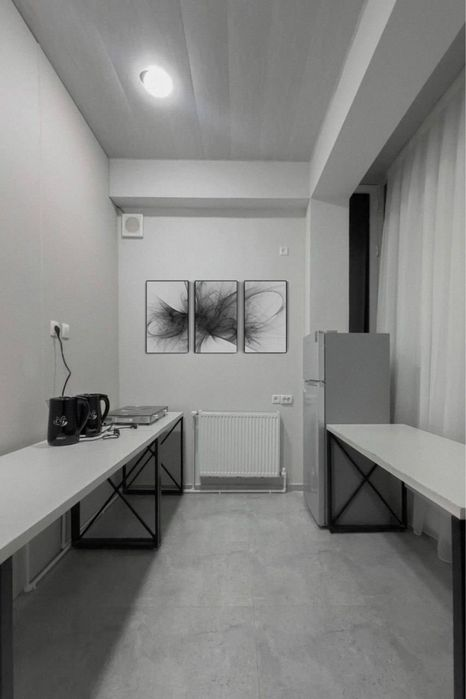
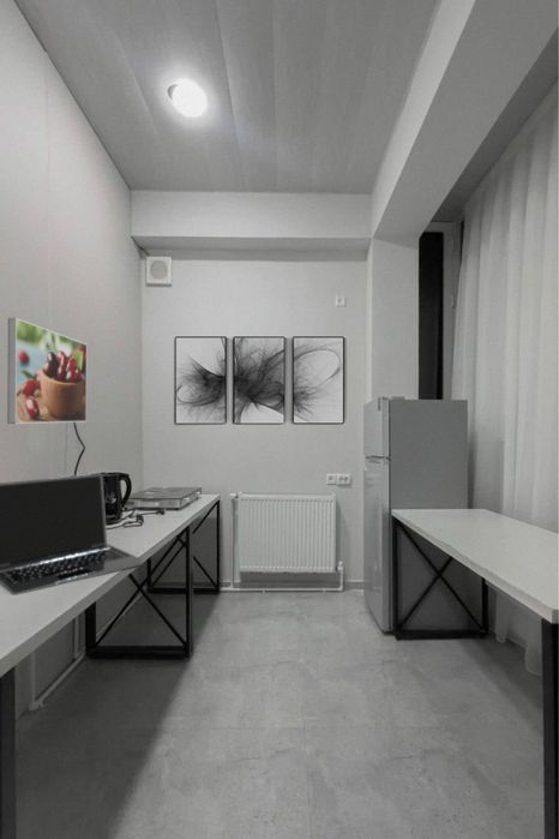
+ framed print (53, 377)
+ laptop (65, 525)
